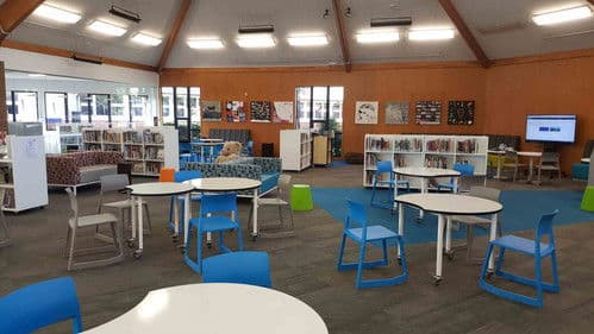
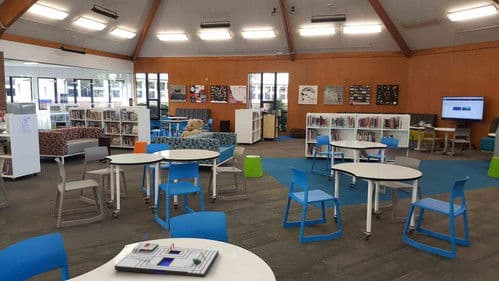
+ board game (169, 252)
